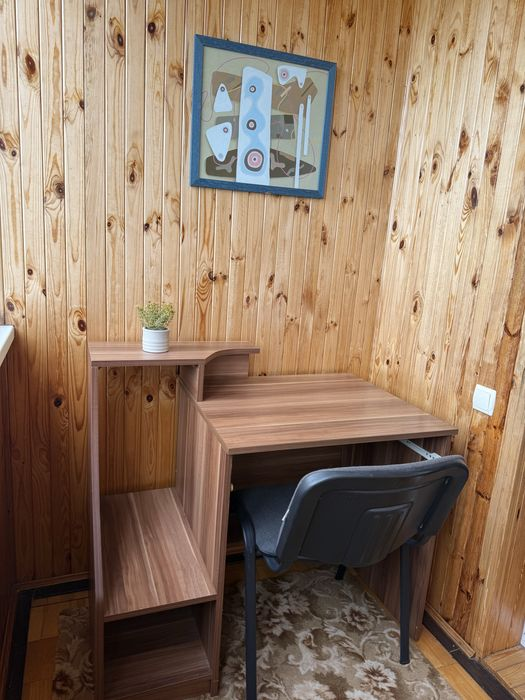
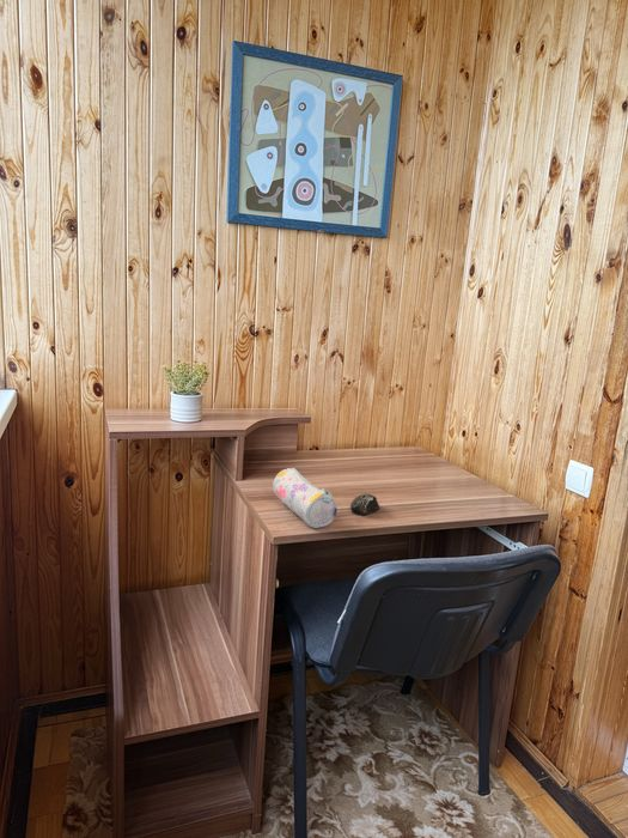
+ pencil case (303, 496)
+ computer mouse (365, 502)
